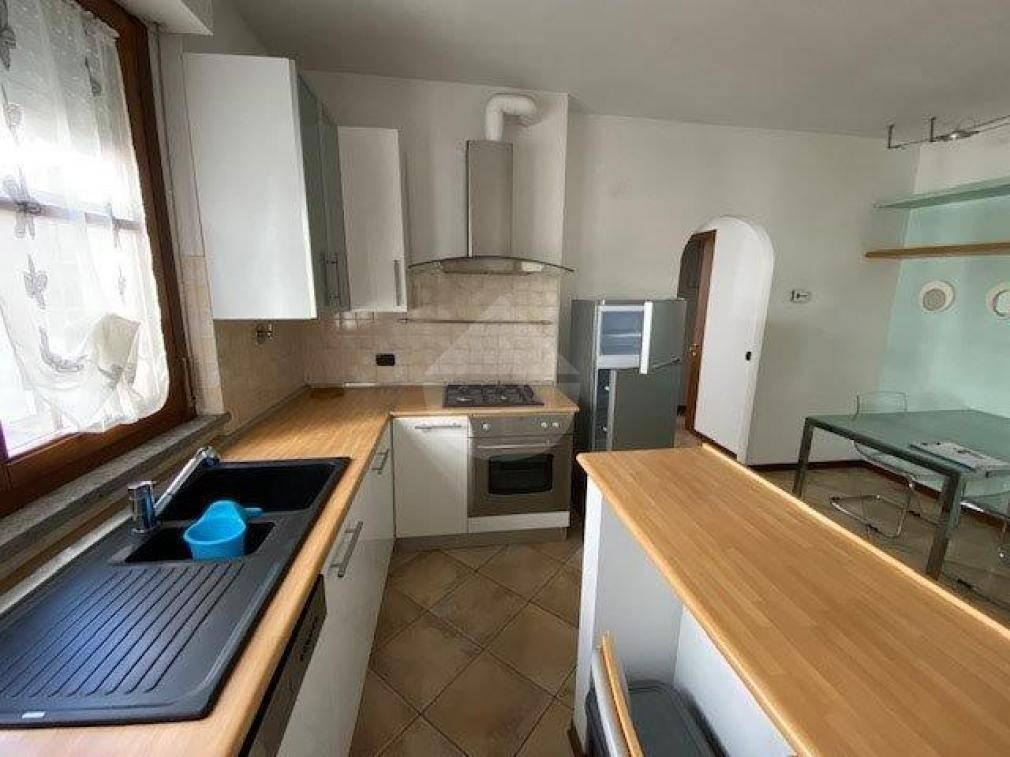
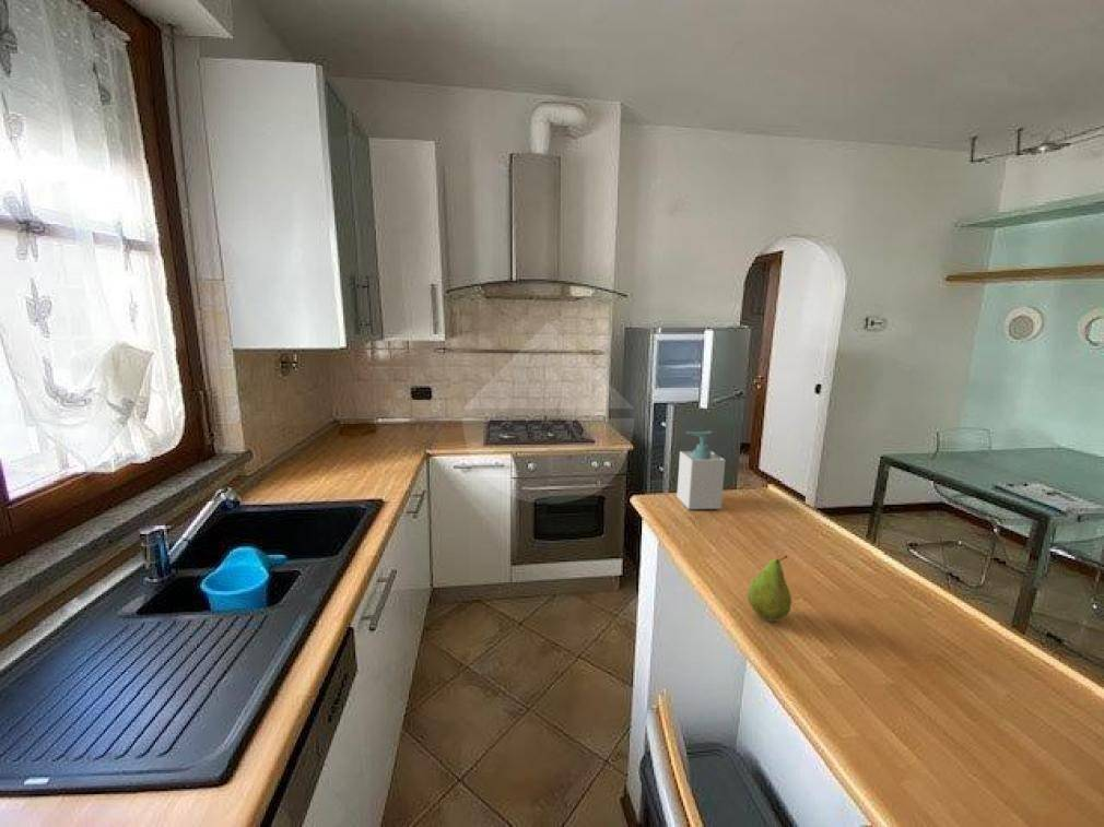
+ fruit (770, 582)
+ soap bottle (700, 468)
